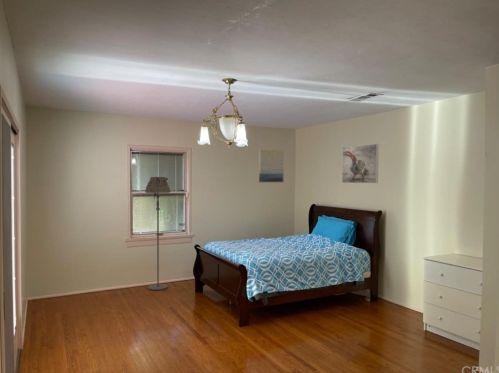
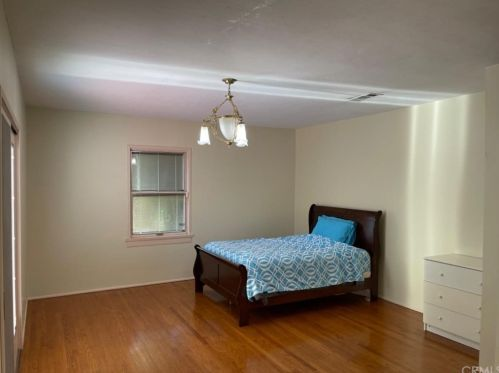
- floor lamp (157, 232)
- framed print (359, 164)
- wall art (271, 166)
